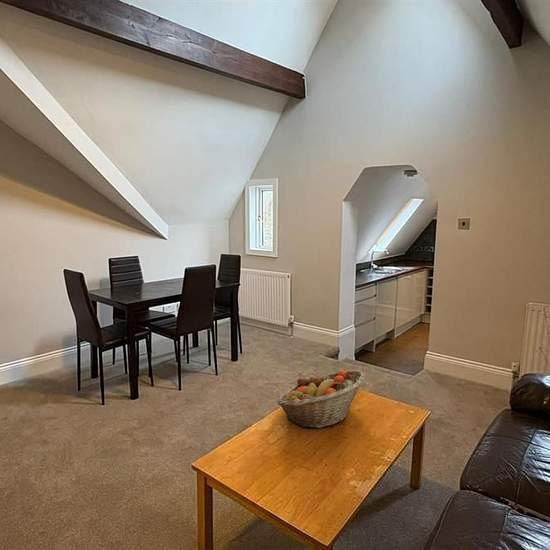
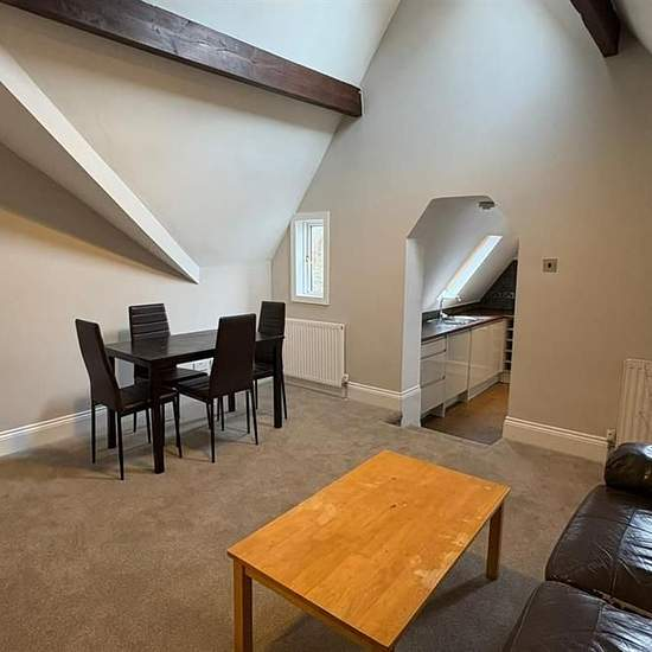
- fruit basket (322, 394)
